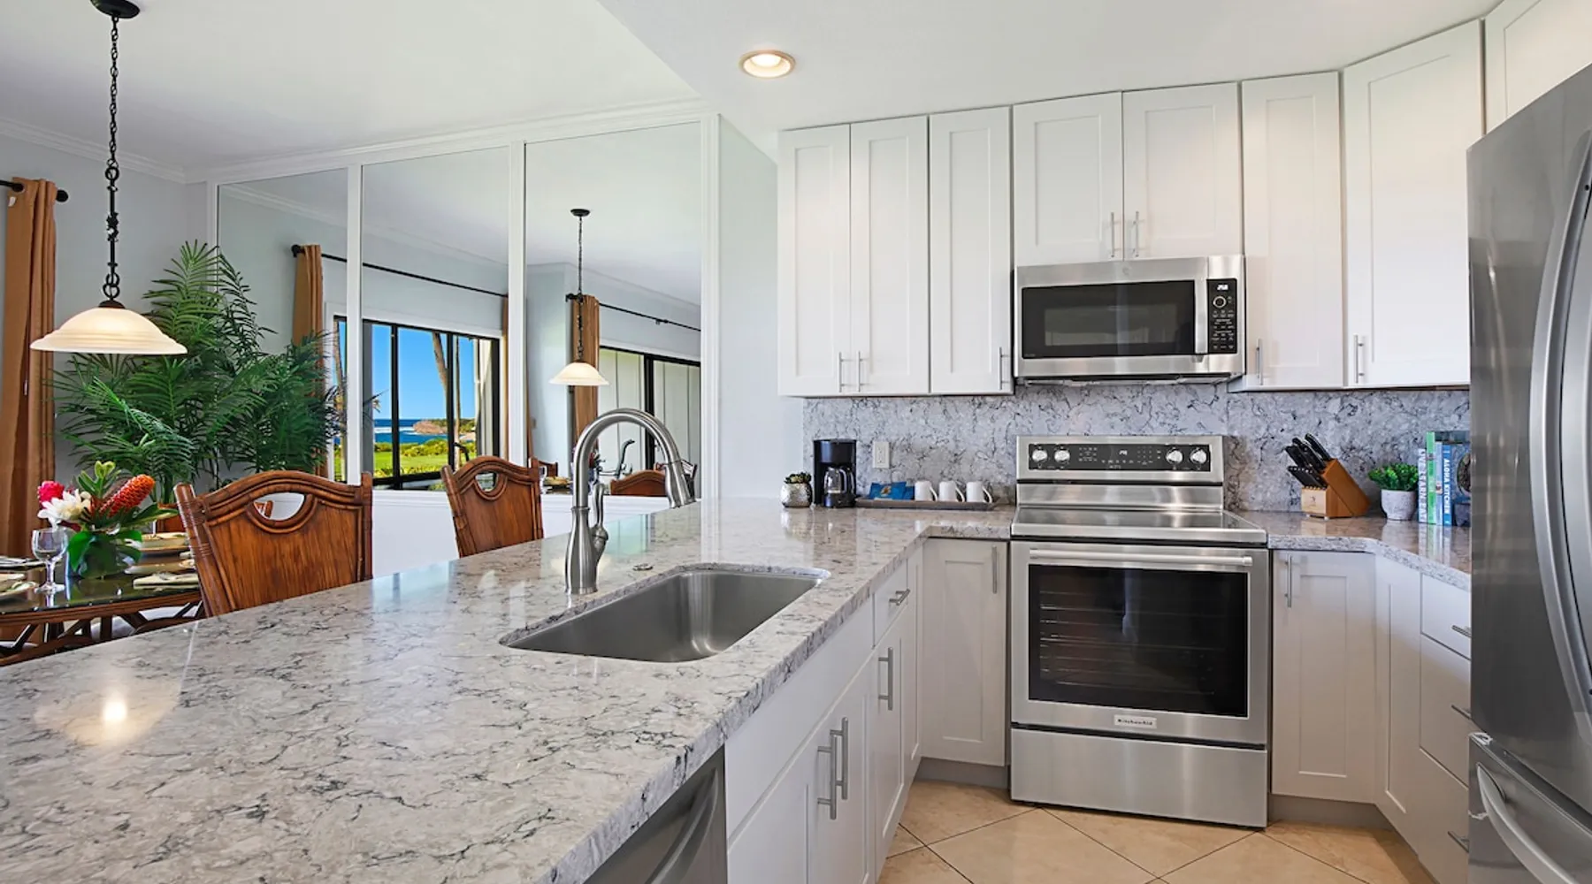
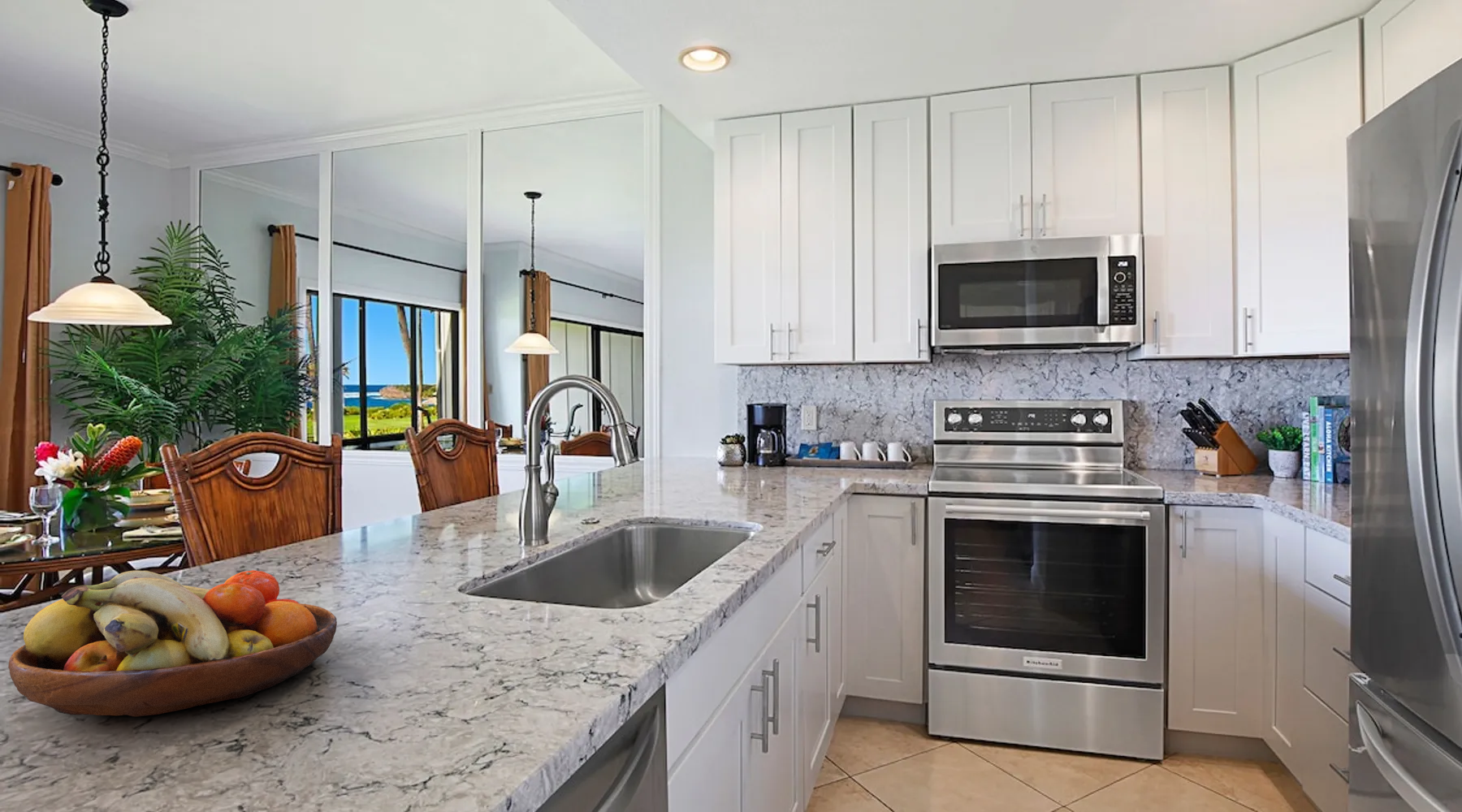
+ fruit bowl (189, 622)
